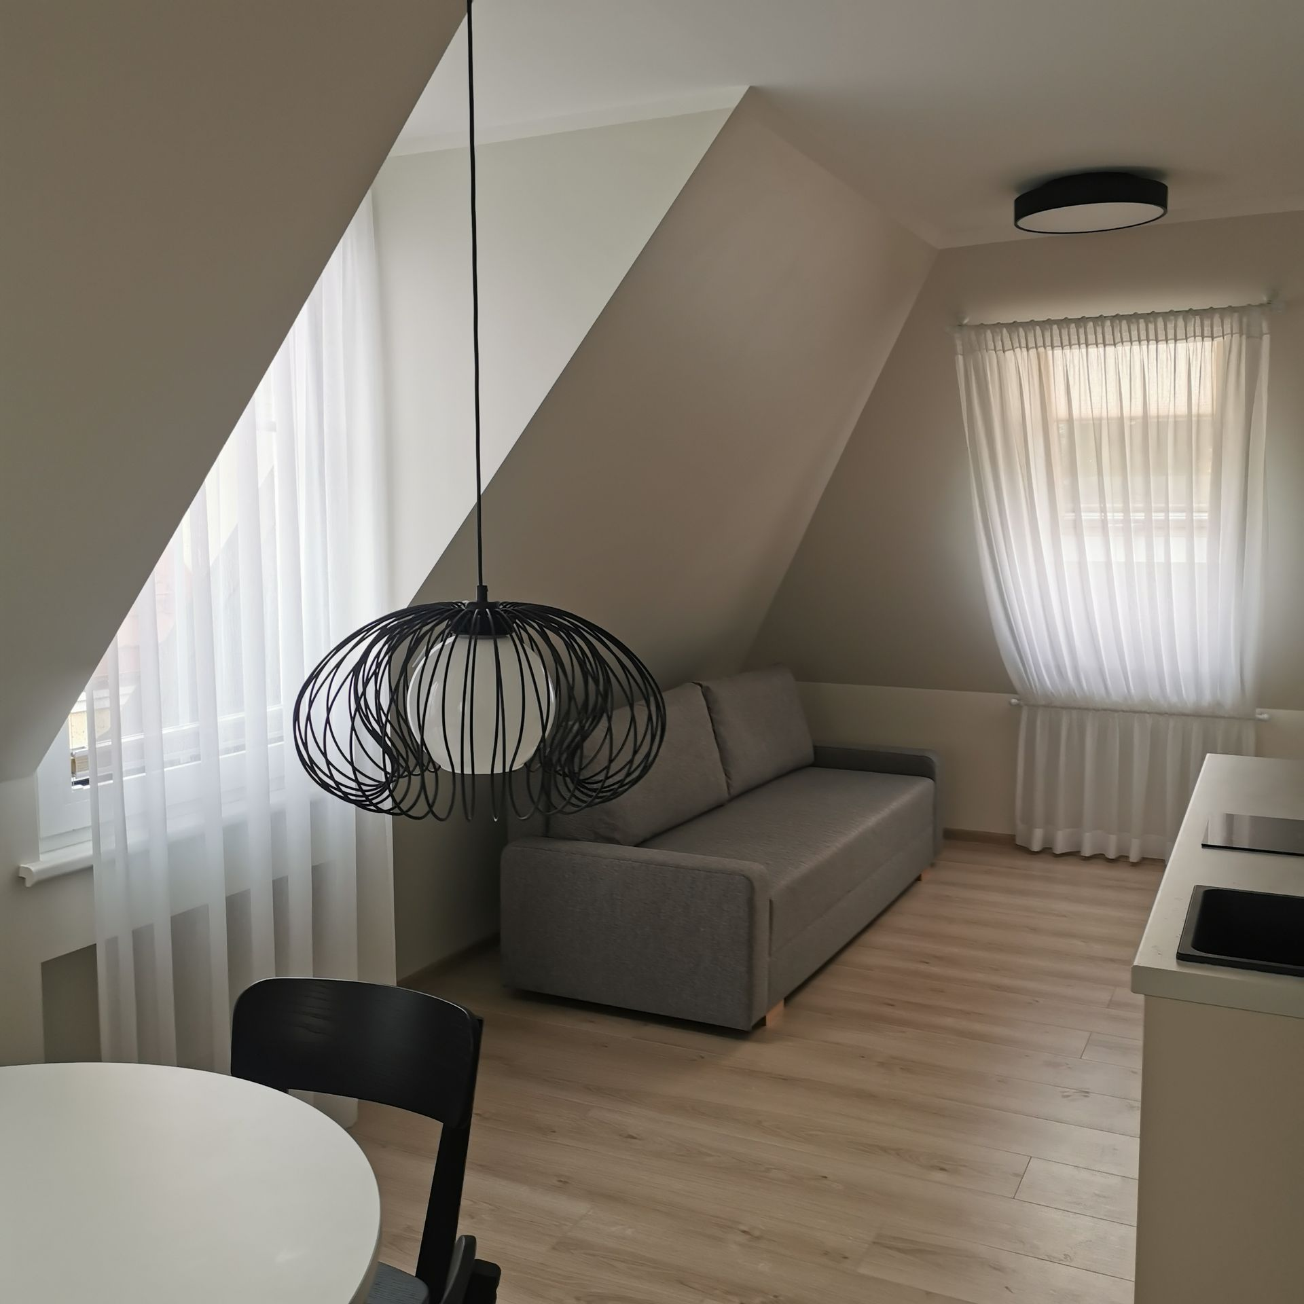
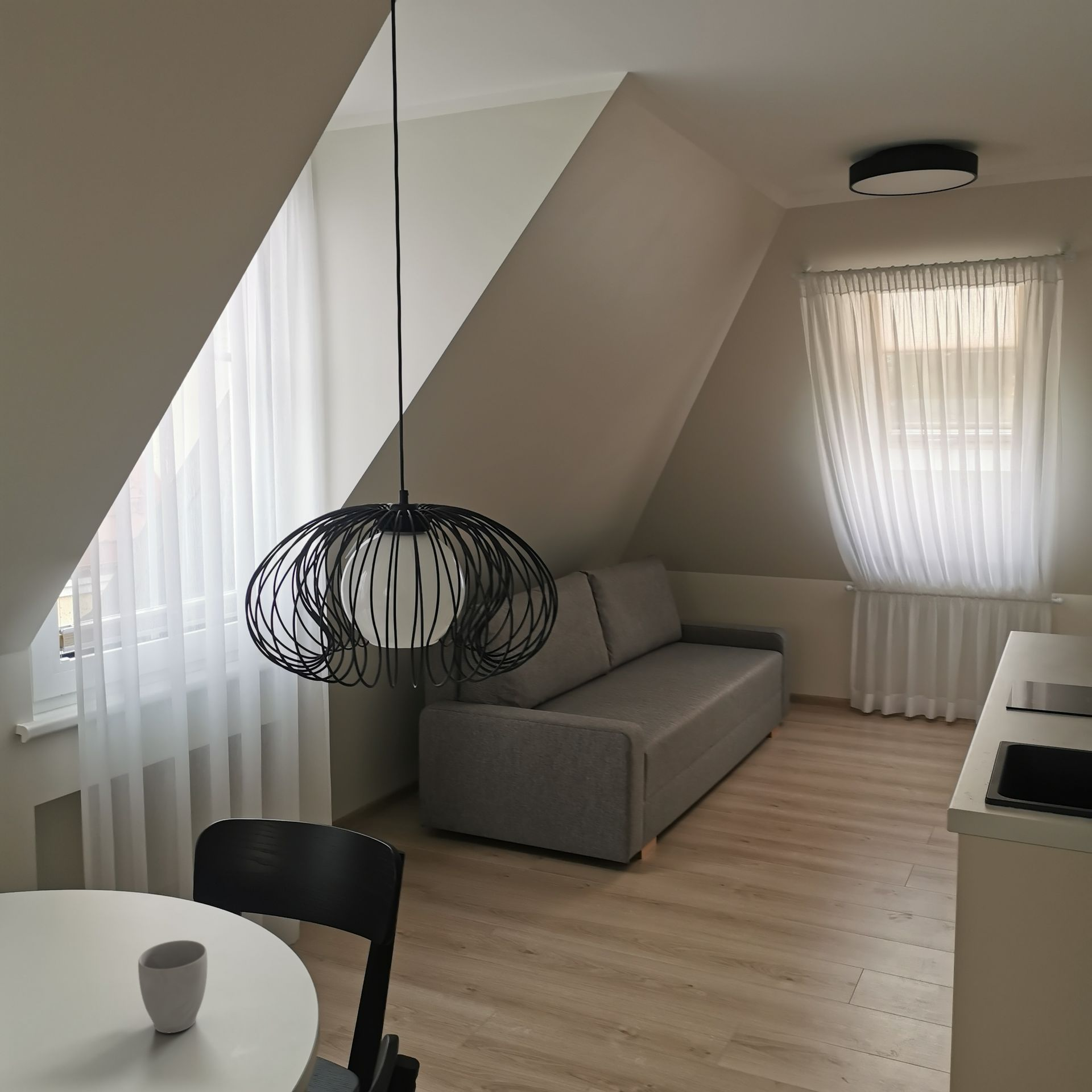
+ mug (171, 983)
